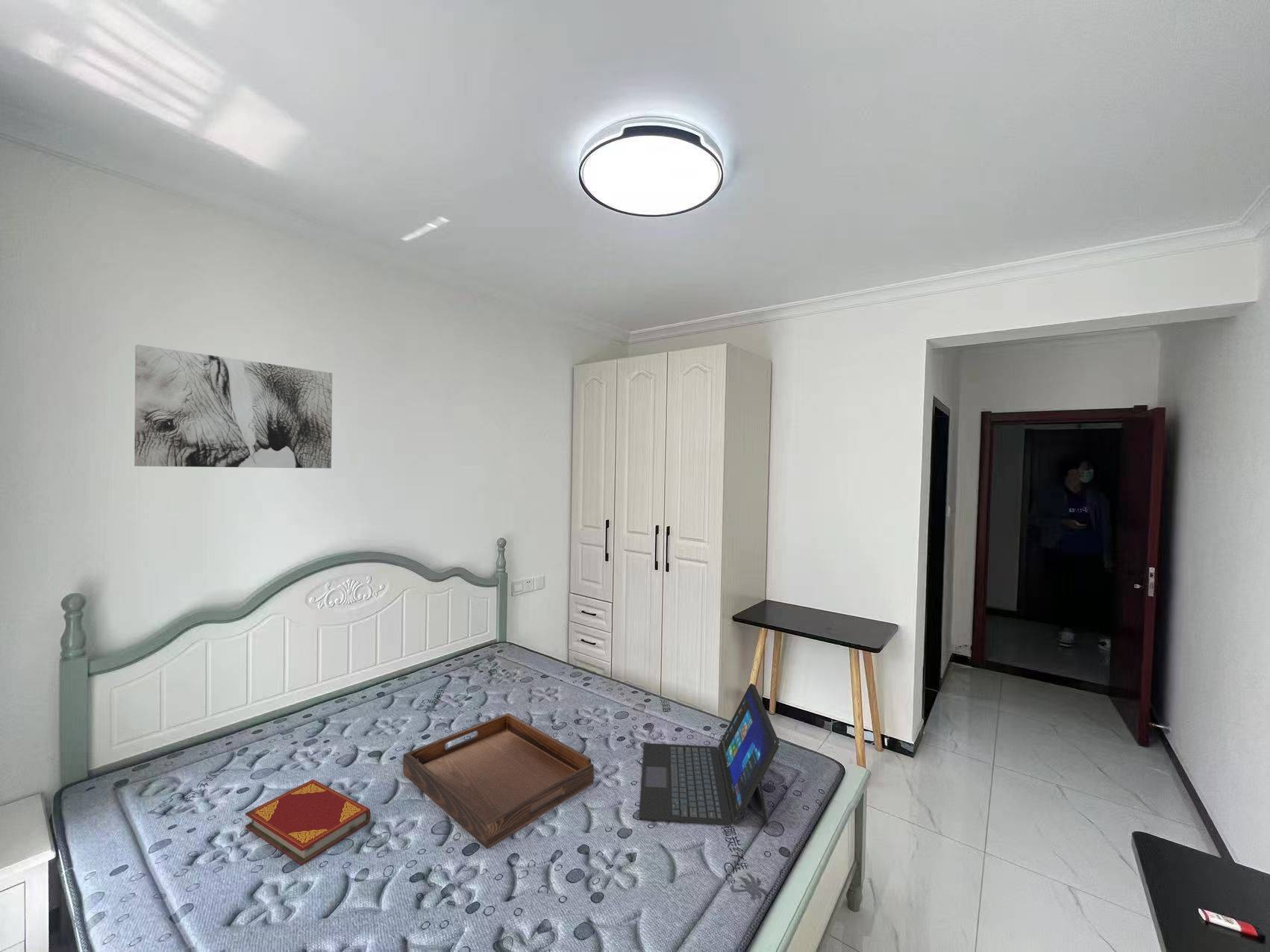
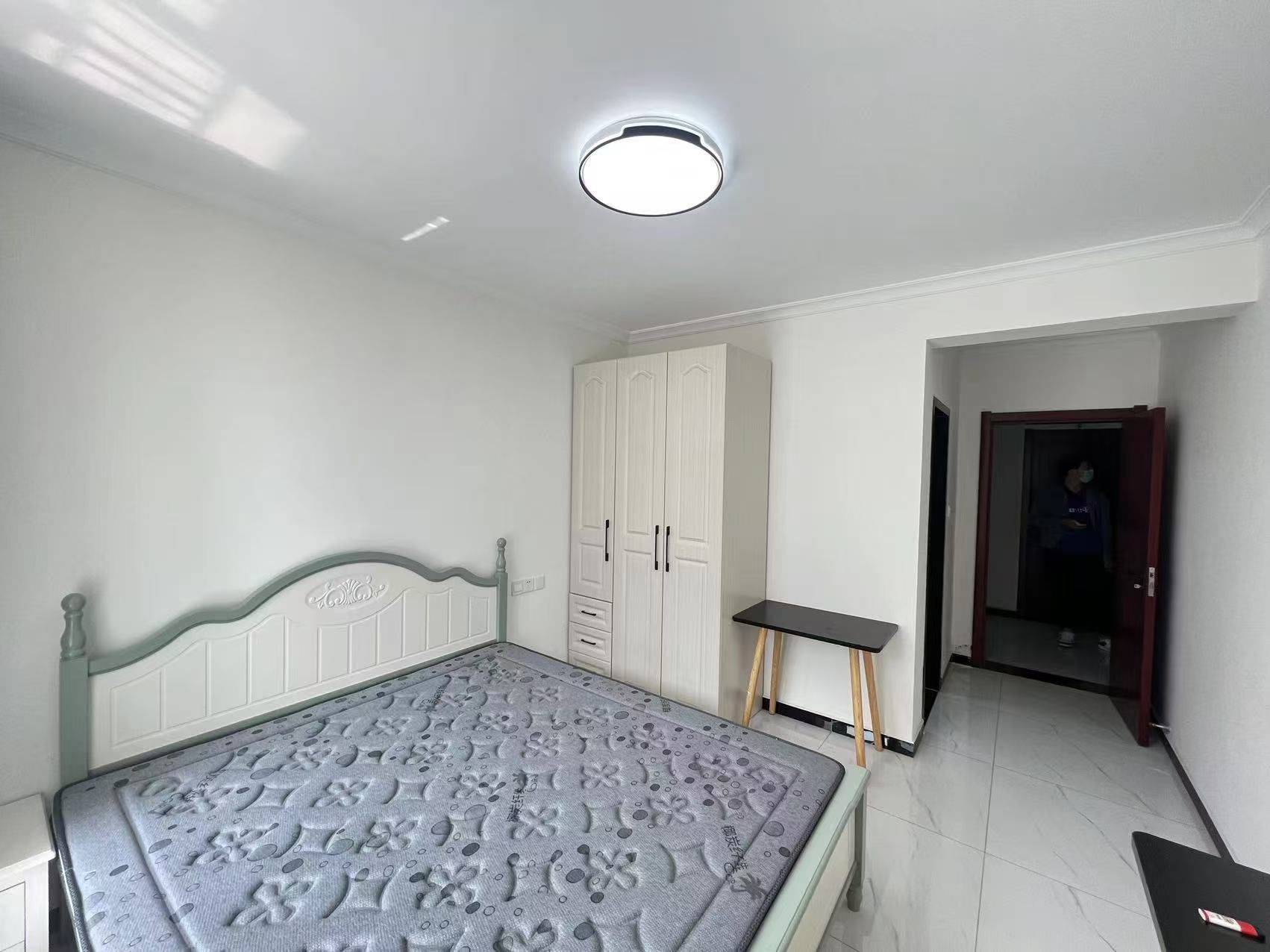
- laptop (703, 746)
- hardback book (308, 817)
- serving tray (499, 768)
- wall art (244, 414)
